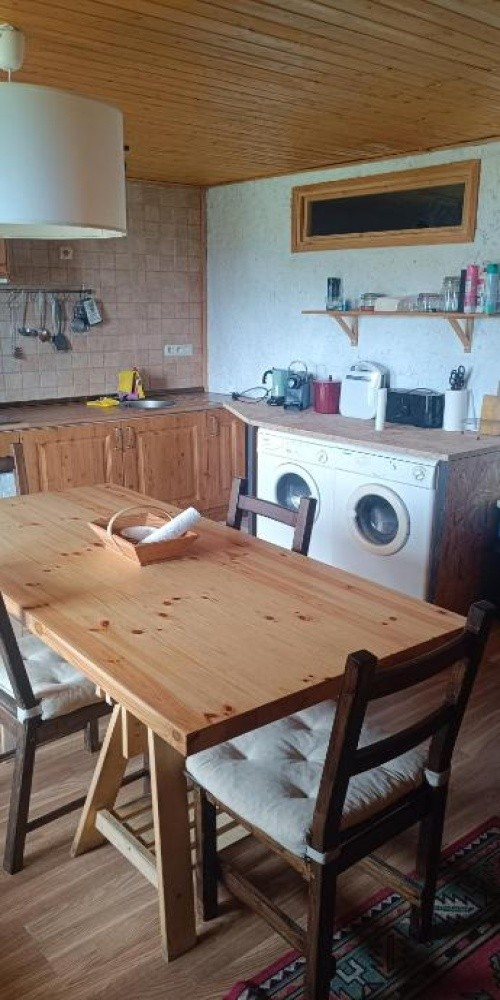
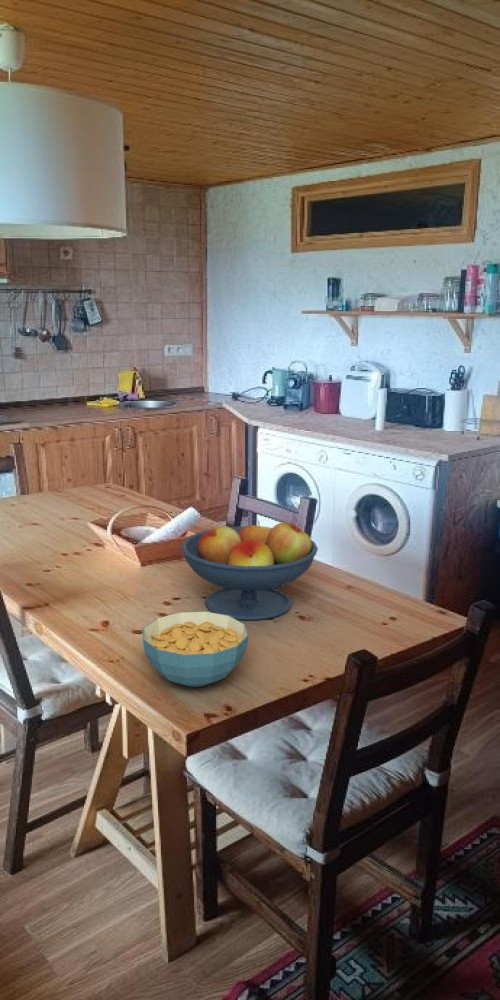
+ cereal bowl (195, 655)
+ fruit bowl (249, 564)
